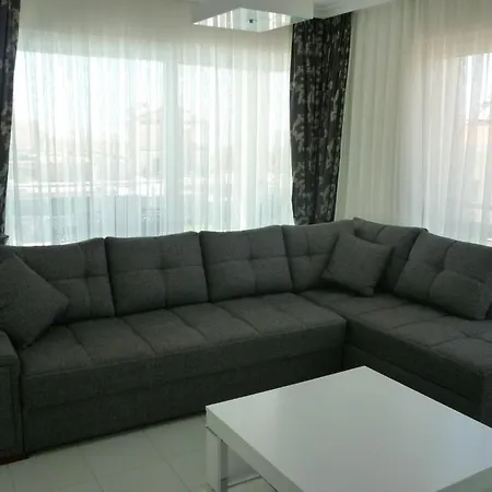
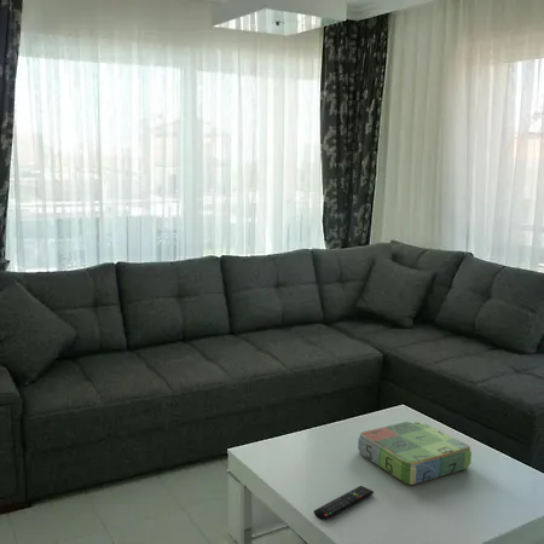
+ board game (413, 448)
+ remote control (343, 503)
